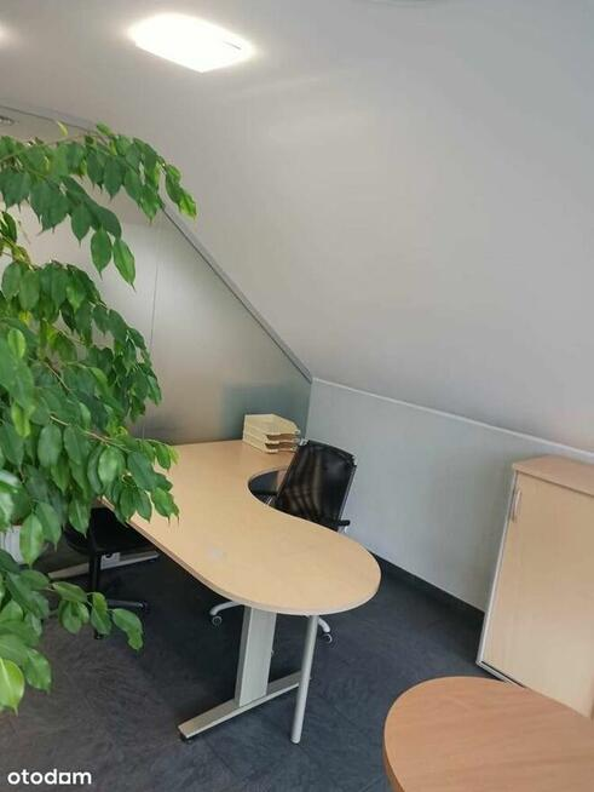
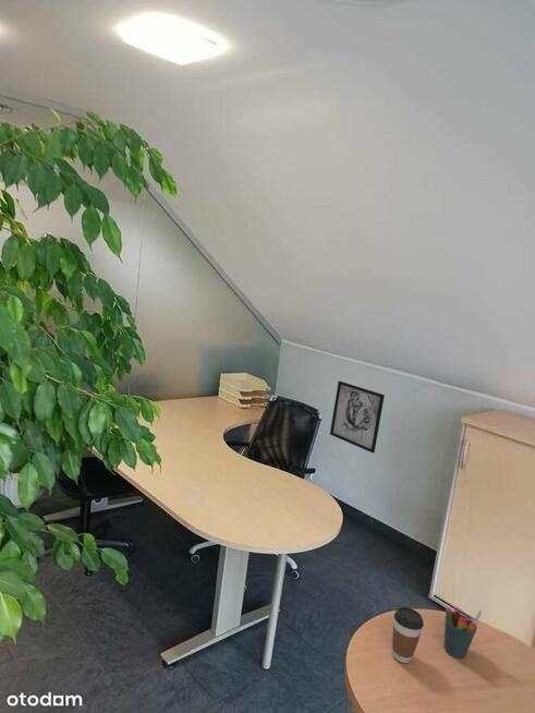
+ pen holder (459, 628)
+ wall art (355, 415)
+ coffee cup (405, 635)
